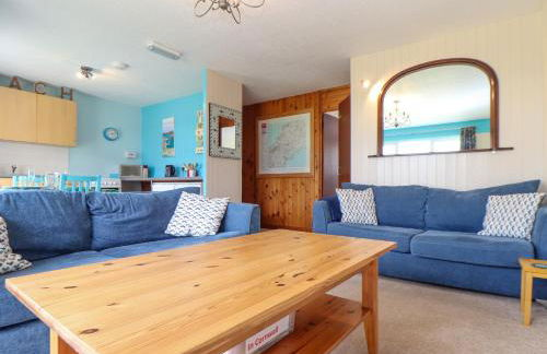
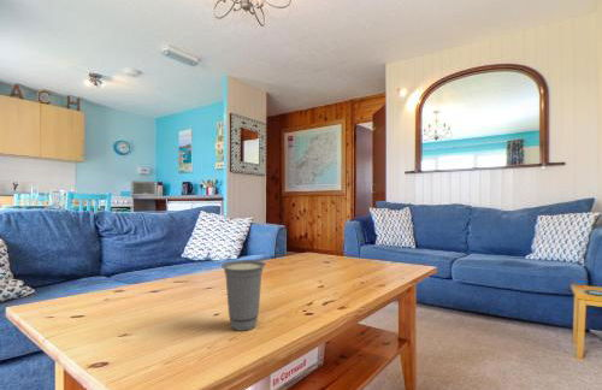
+ cup (243, 295)
